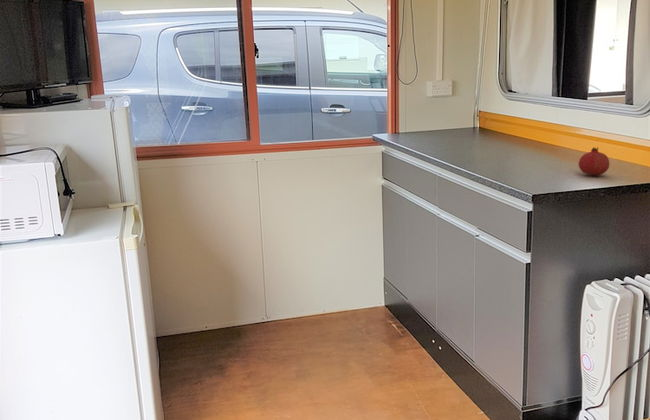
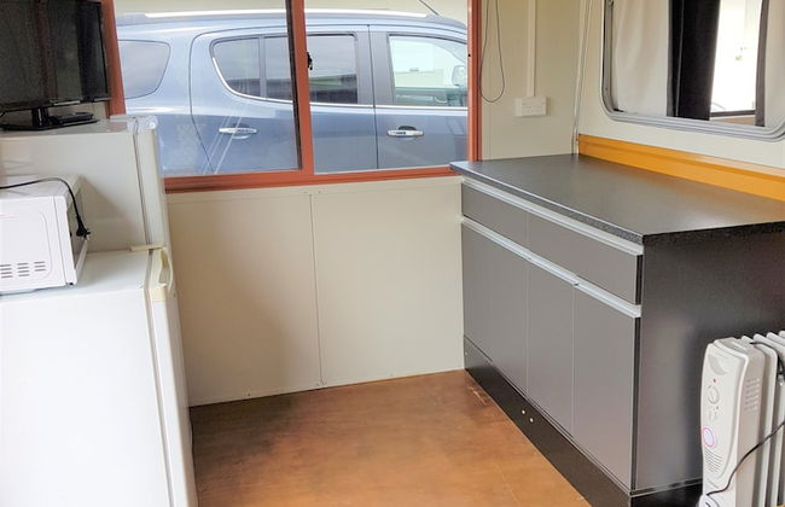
- fruit (594, 161)
